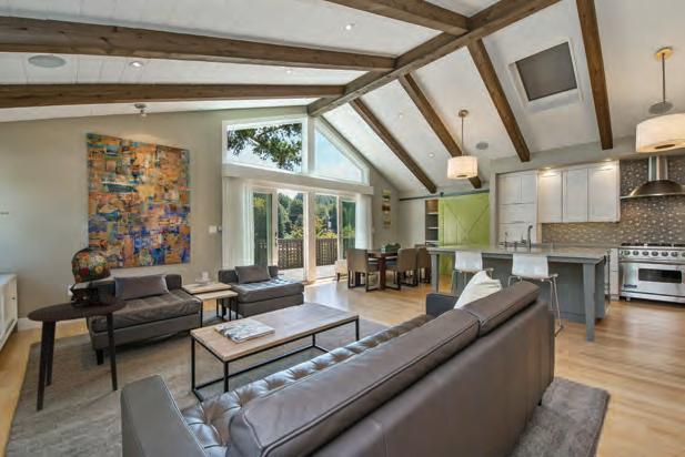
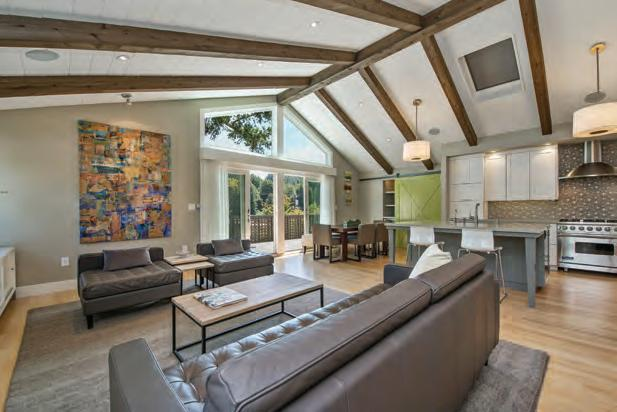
- side table (53, 347)
- table lamp (92, 275)
